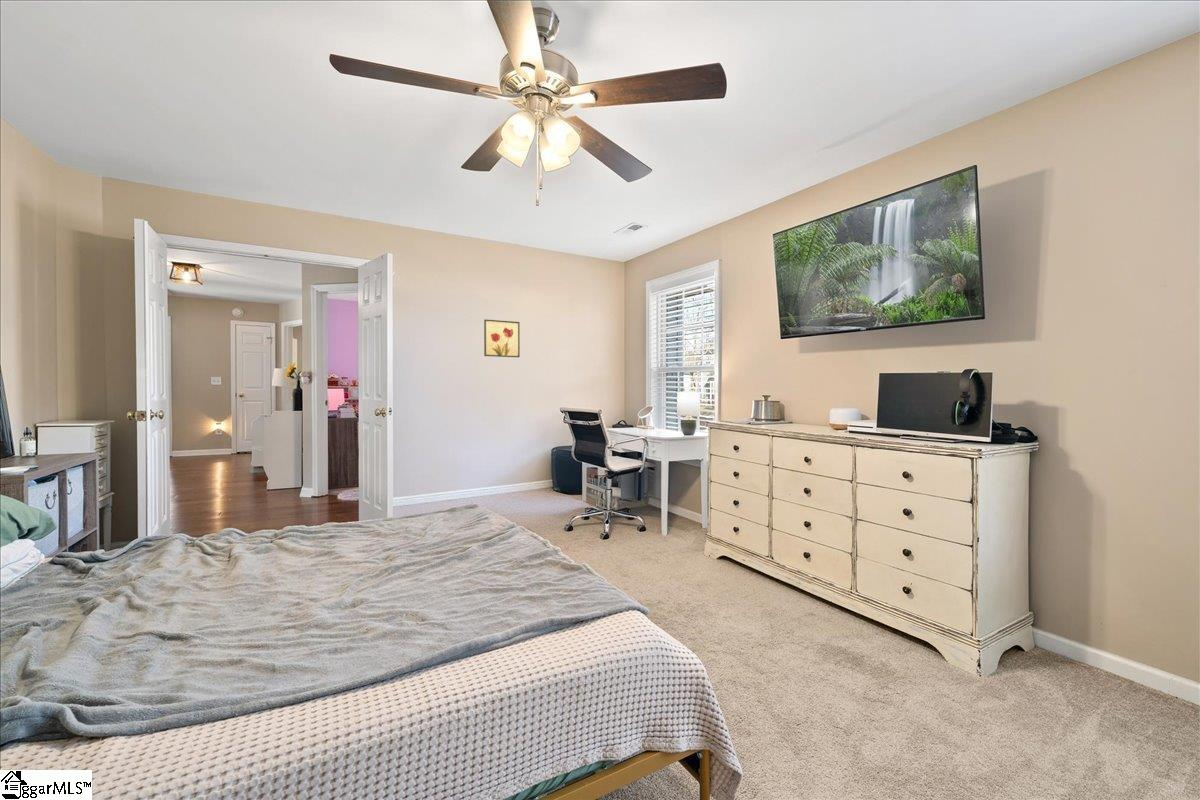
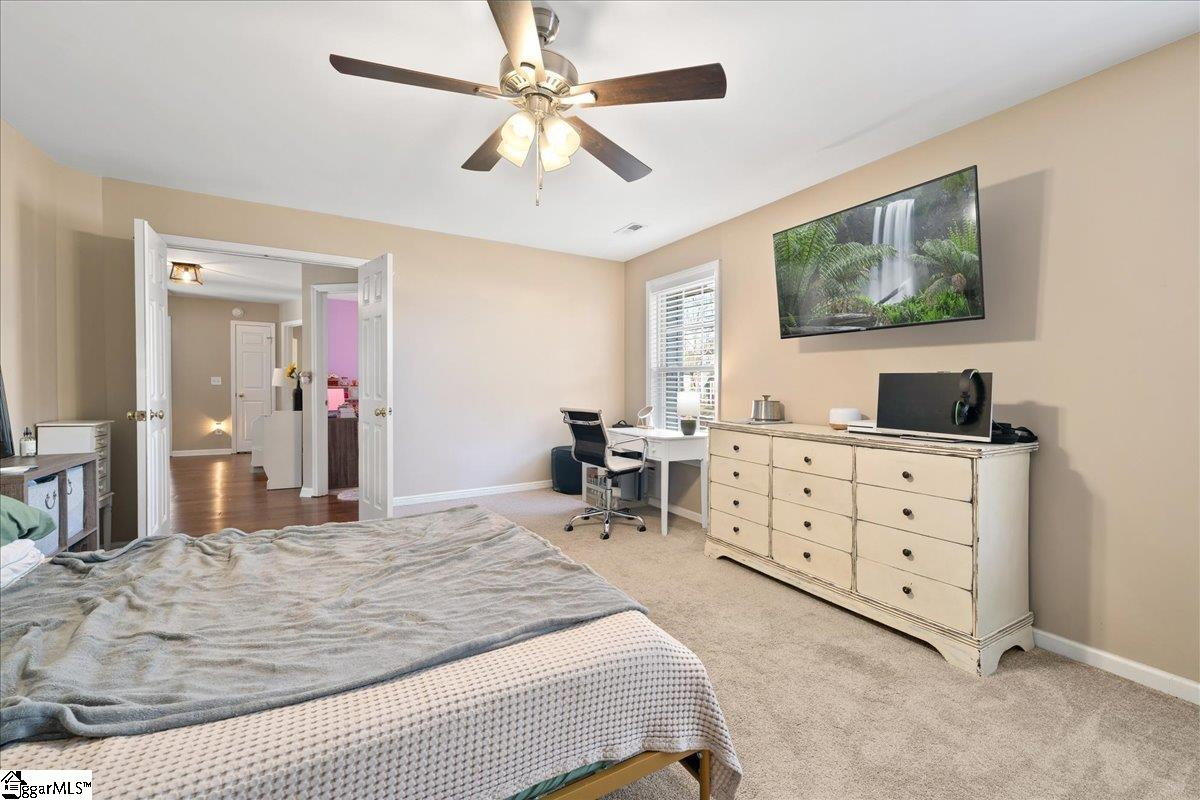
- wall art (501, 338)
